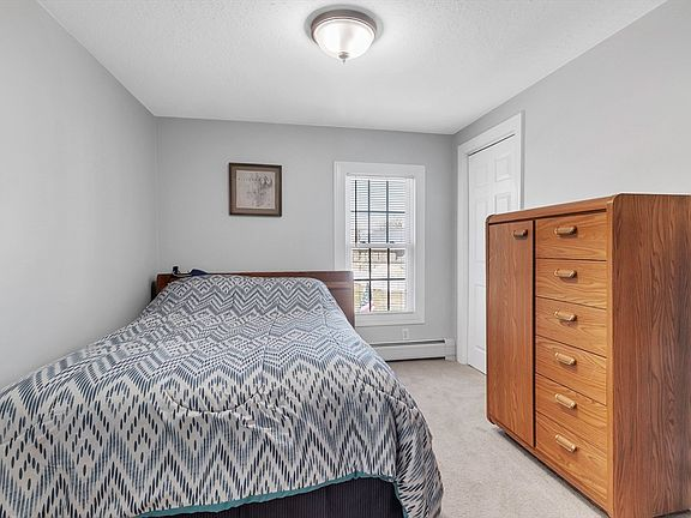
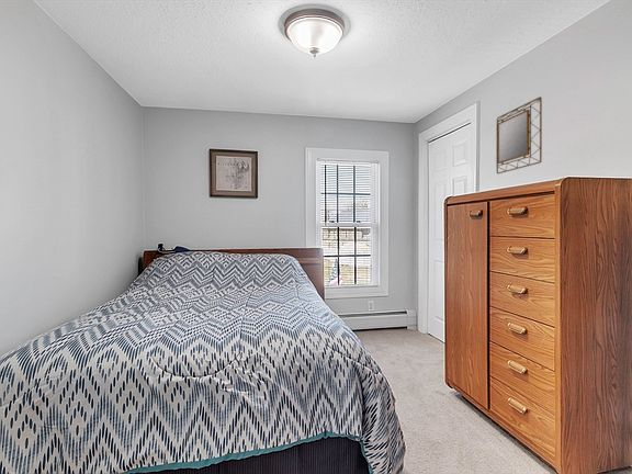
+ home mirror (515, 138)
